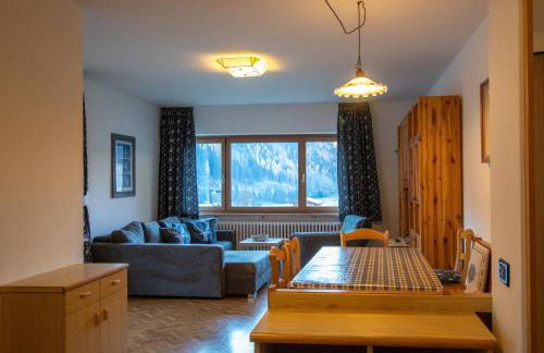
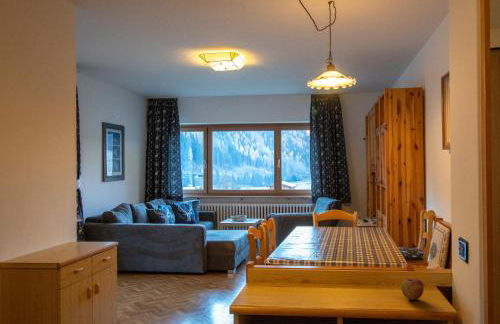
+ apple (412, 289)
